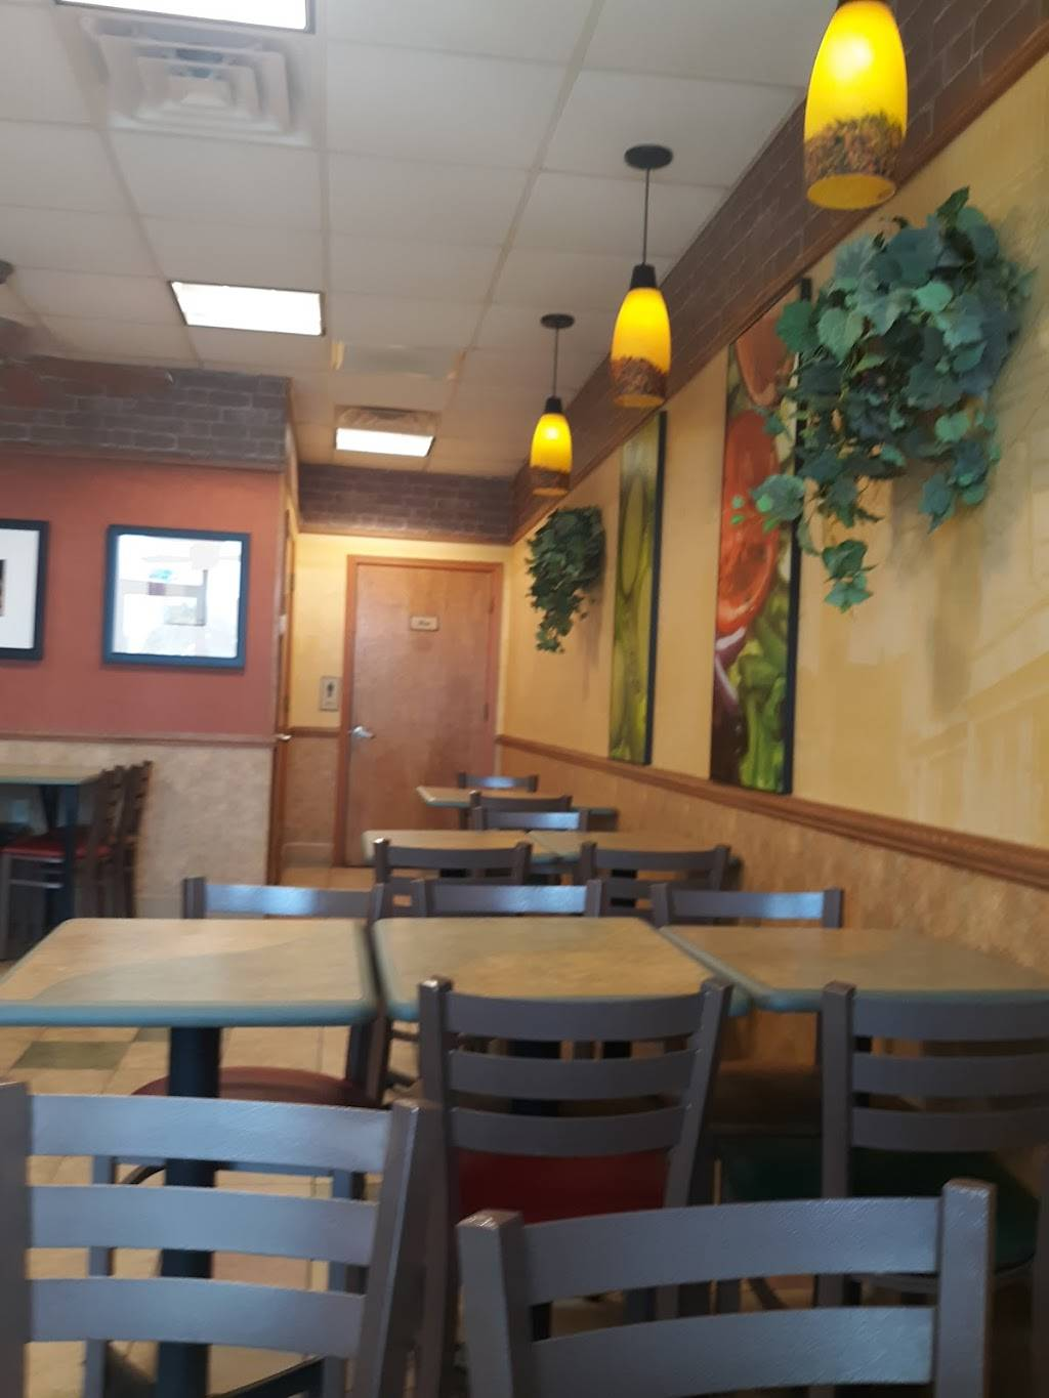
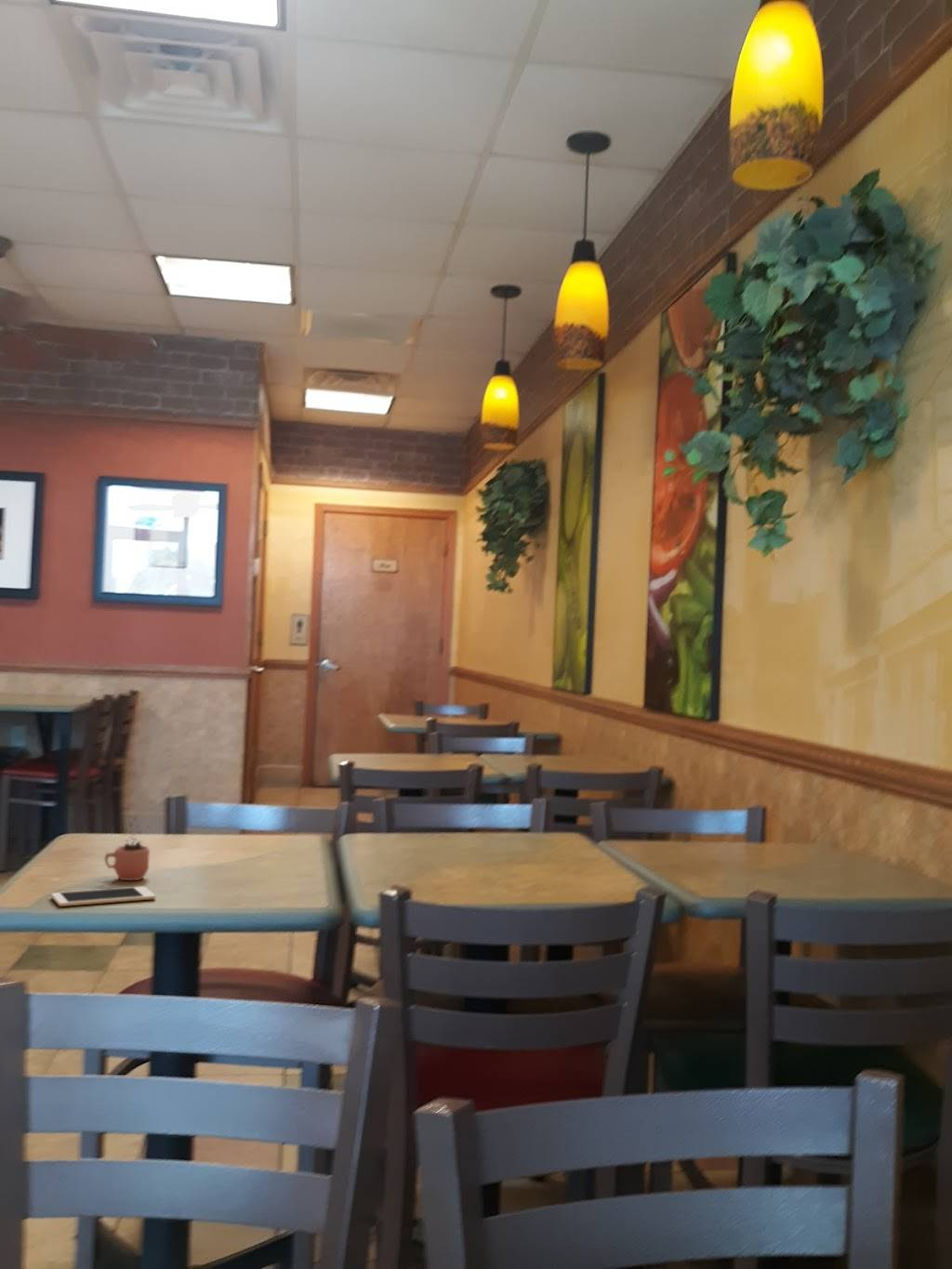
+ cell phone (103, 895)
+ cocoa (127, 848)
